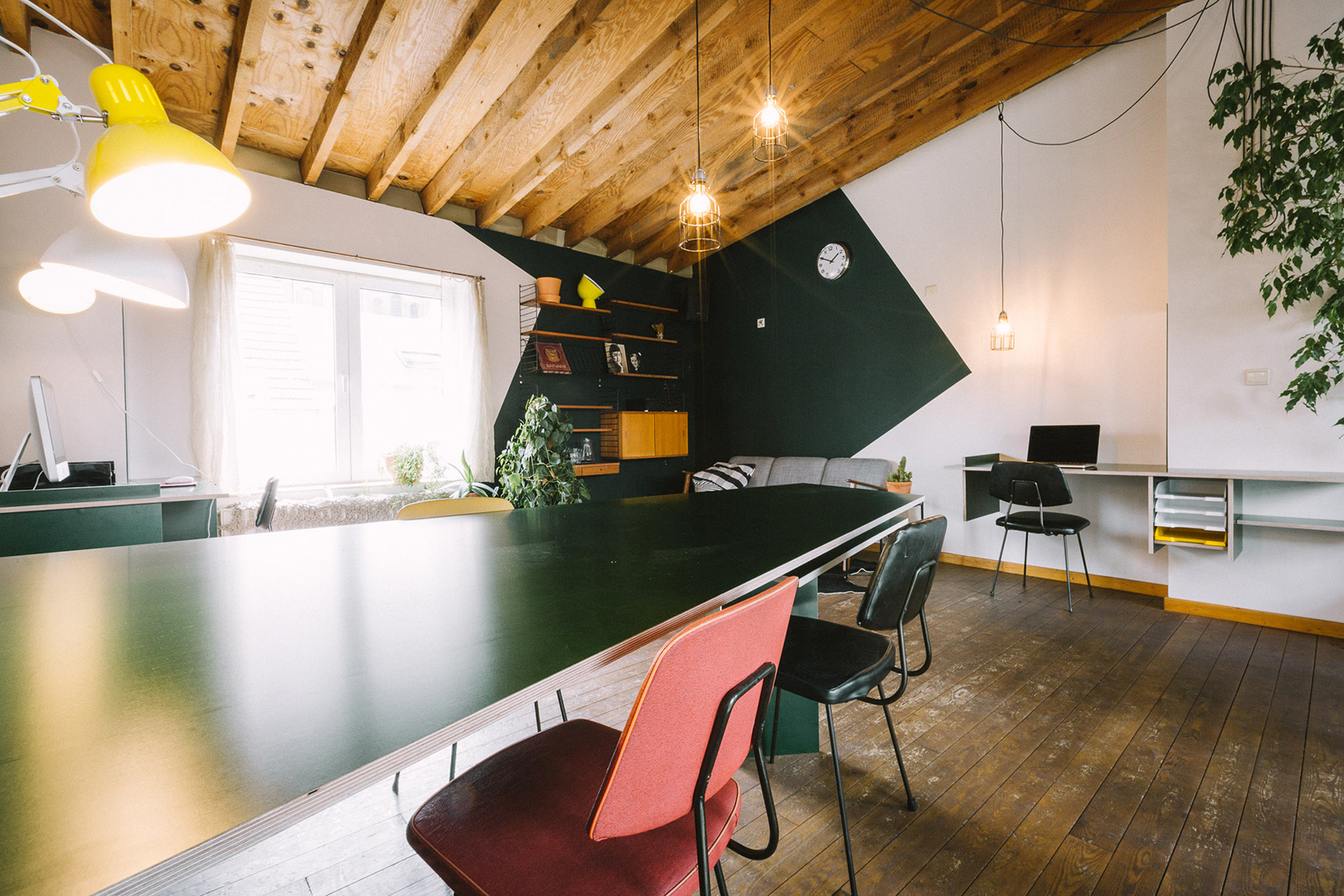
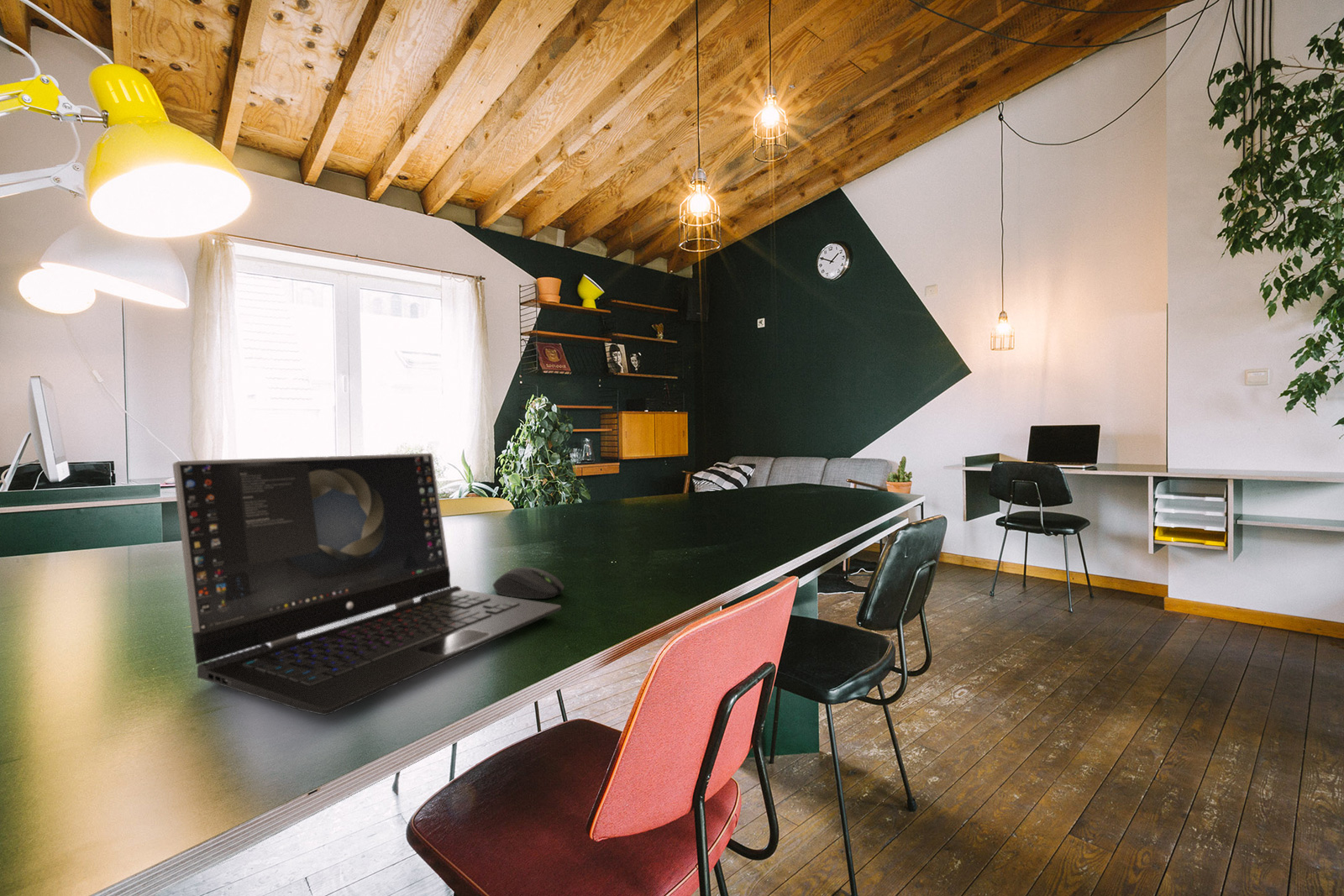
+ computer mouse (528, 579)
+ laptop (394, 549)
